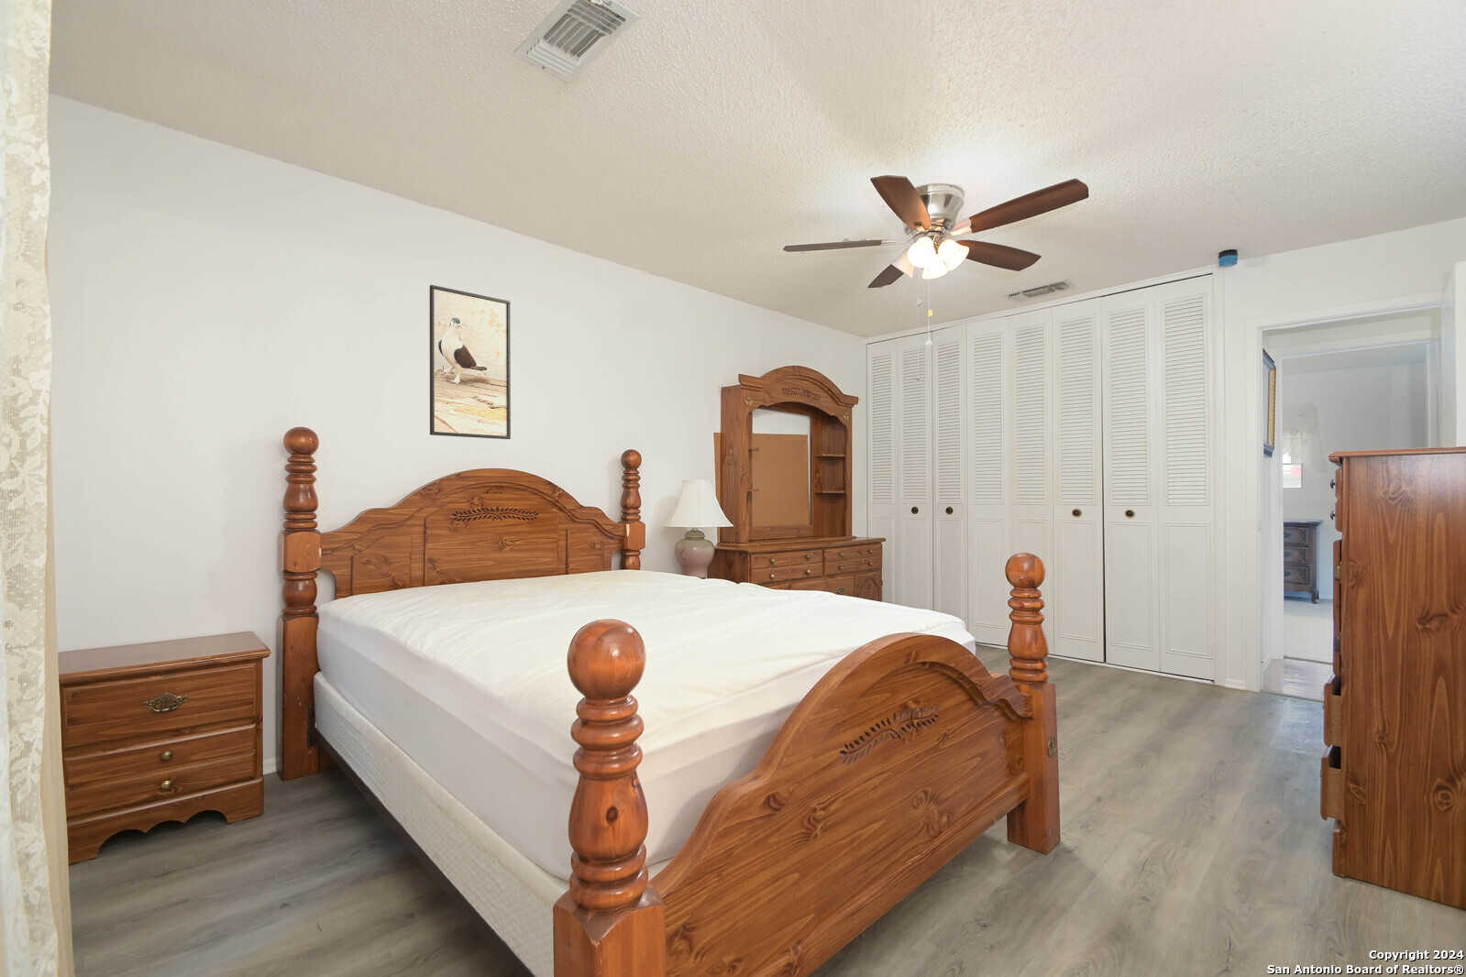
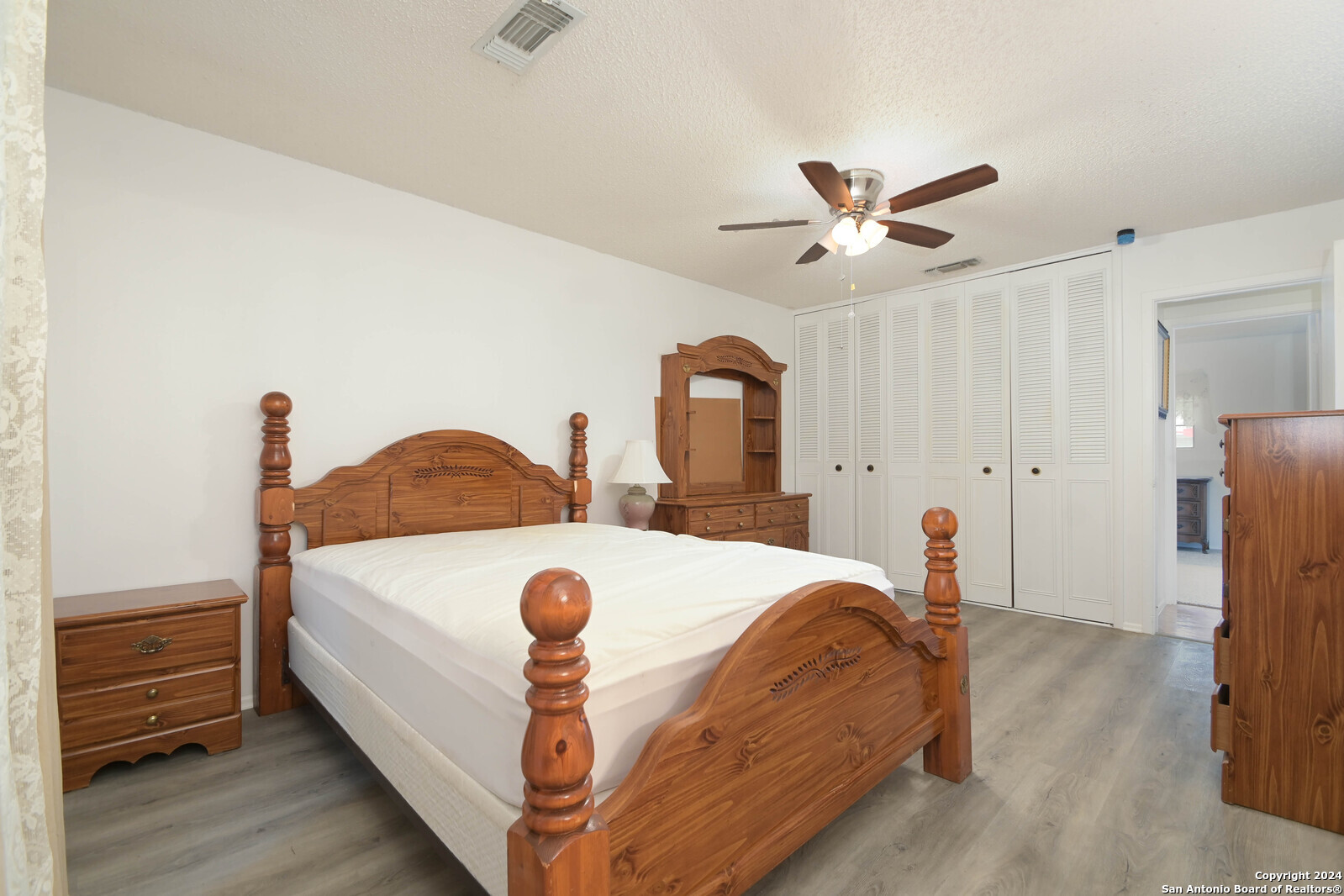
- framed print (471, 365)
